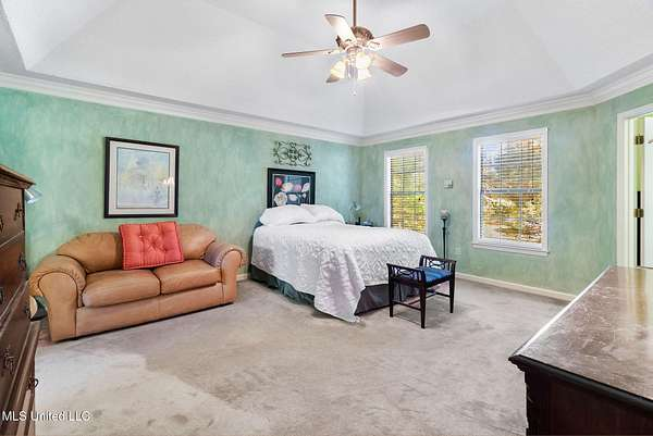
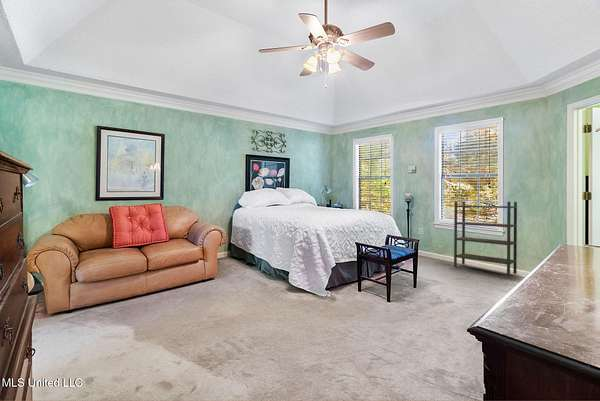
+ bookshelf (484, 239)
